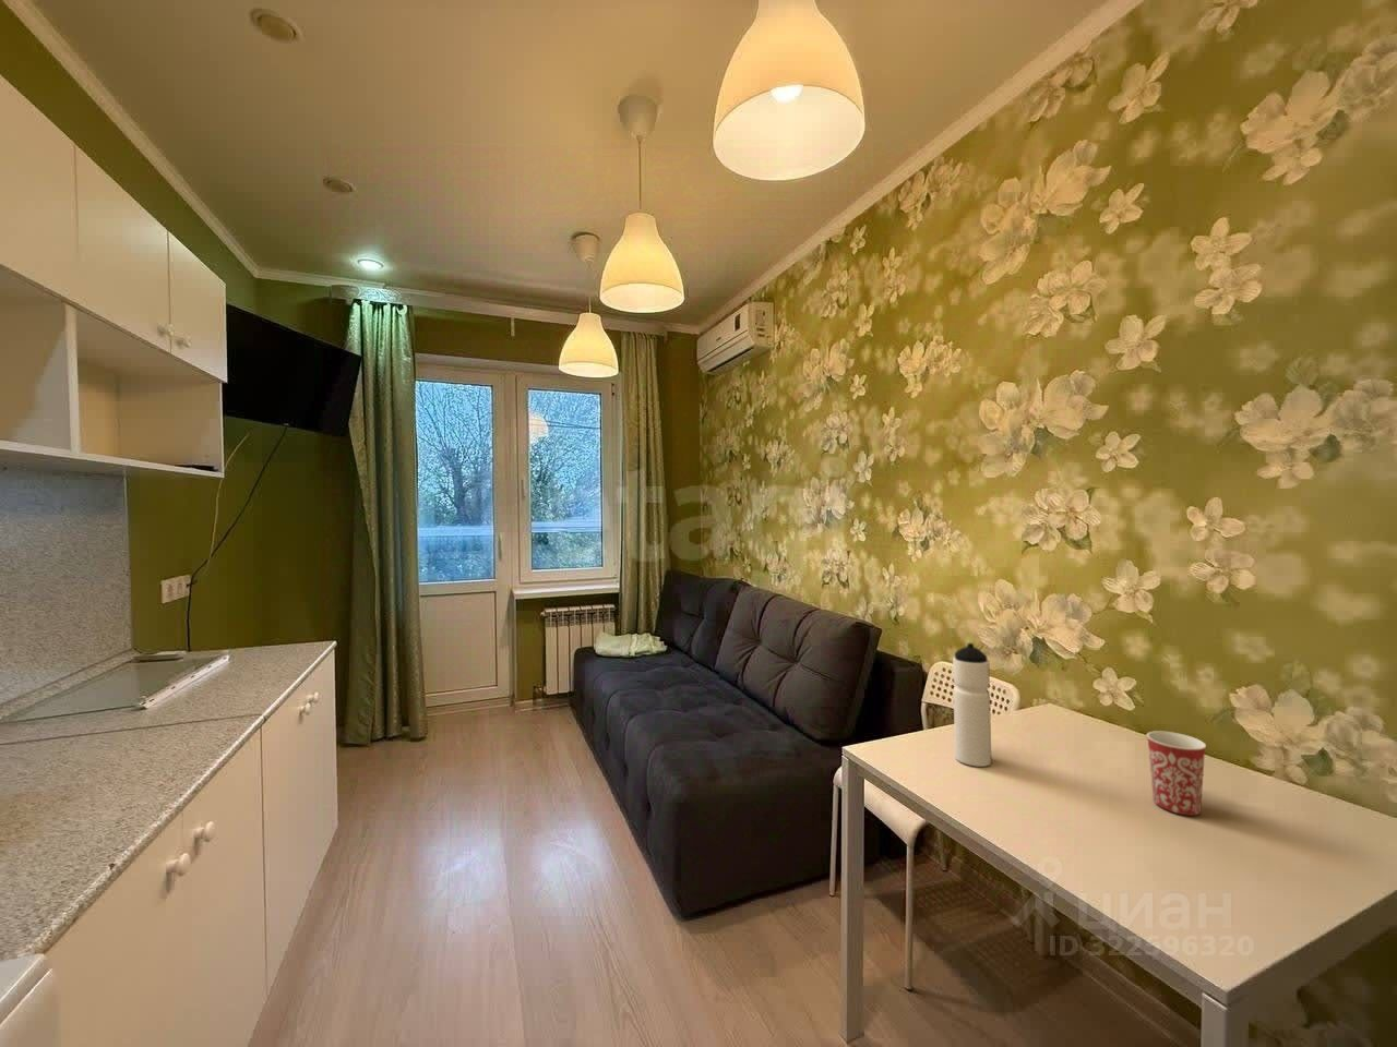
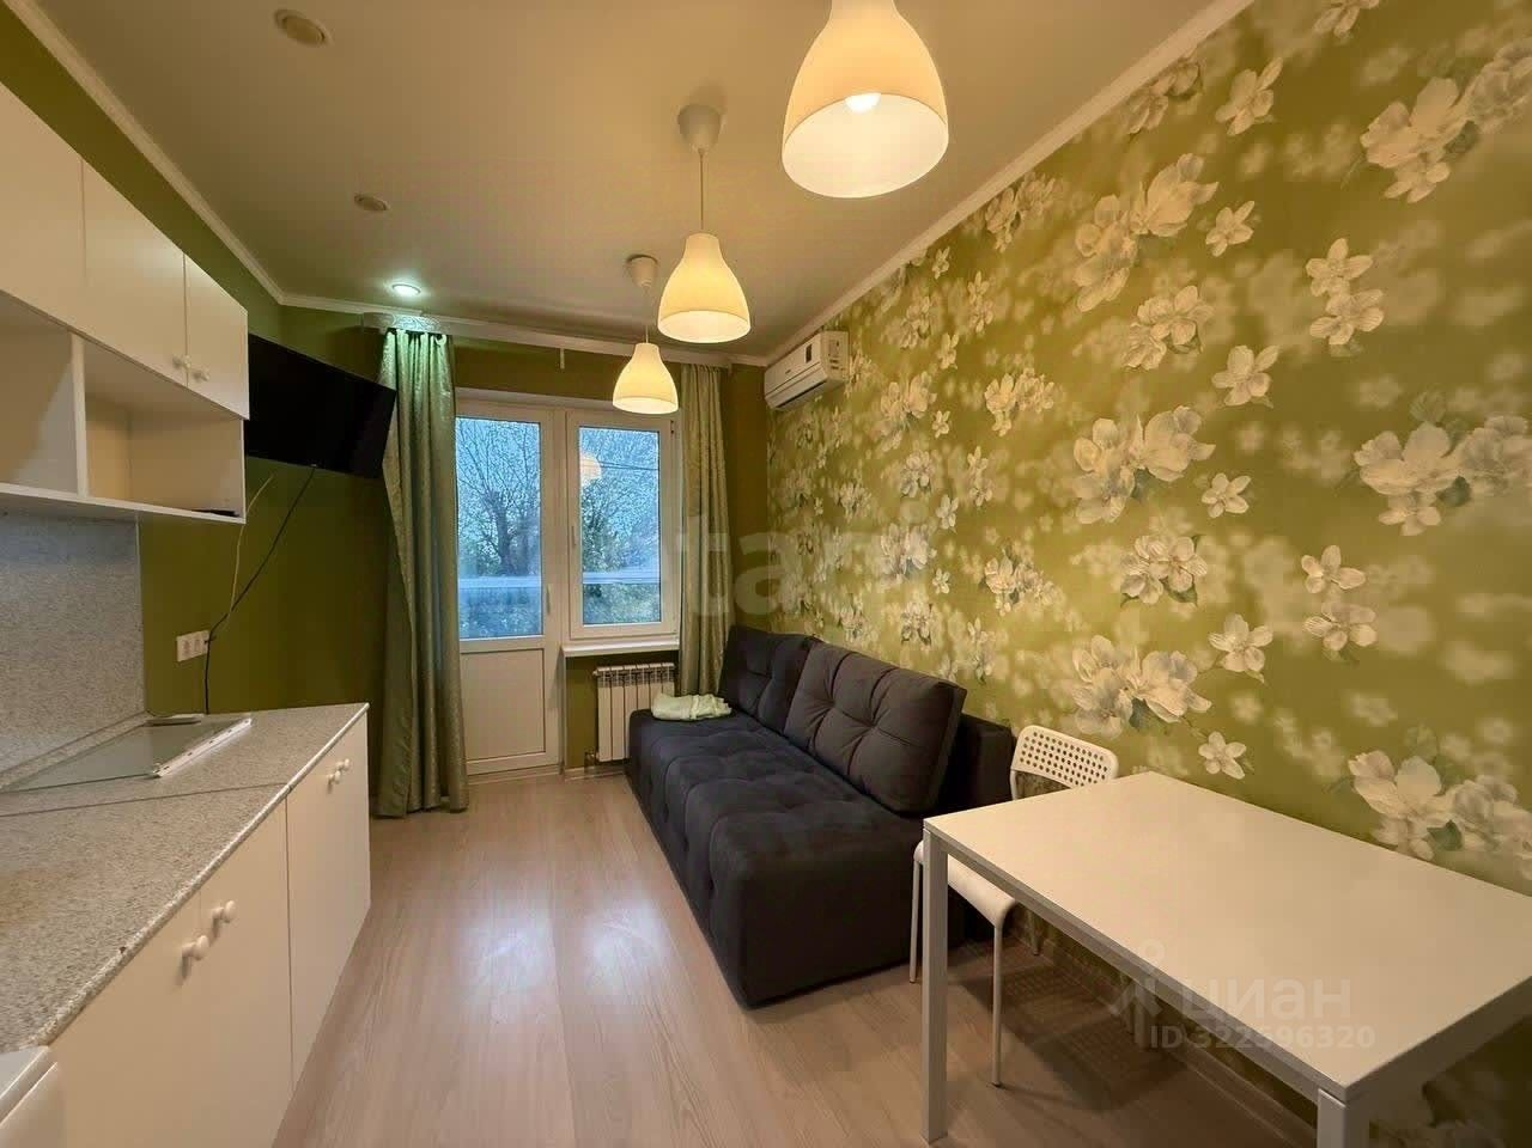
- mug (1177, 769)
- water bottle (971, 702)
